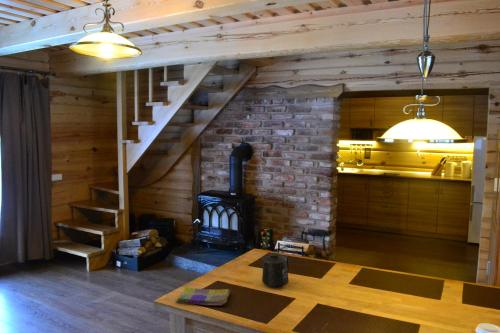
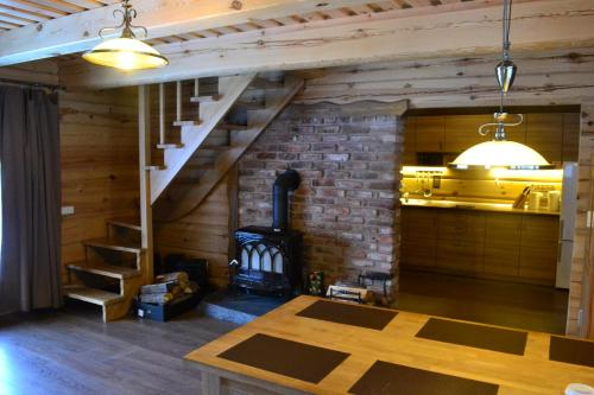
- mug (275, 267)
- dish towel (204, 295)
